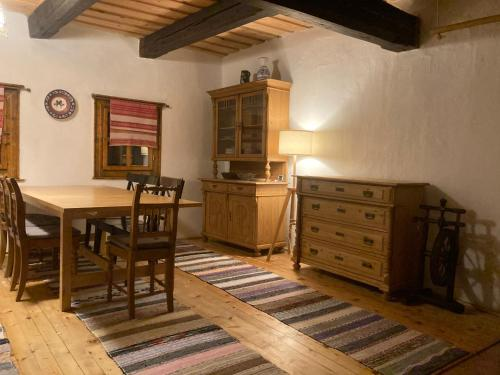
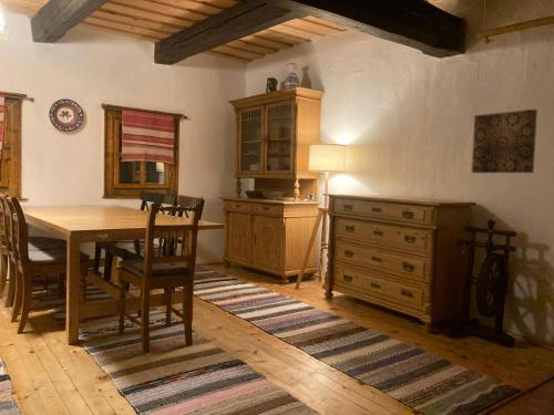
+ wall art (502, 143)
